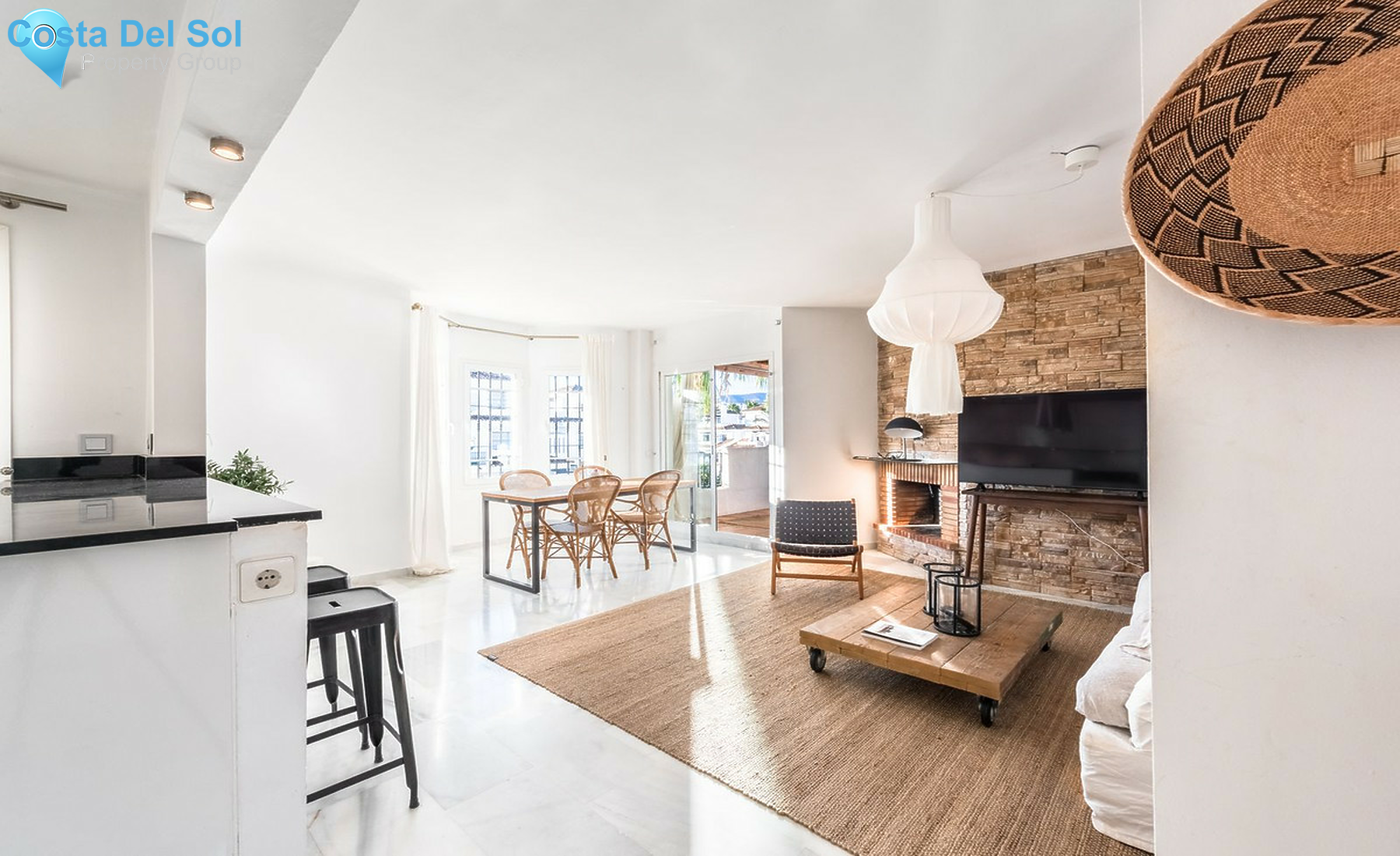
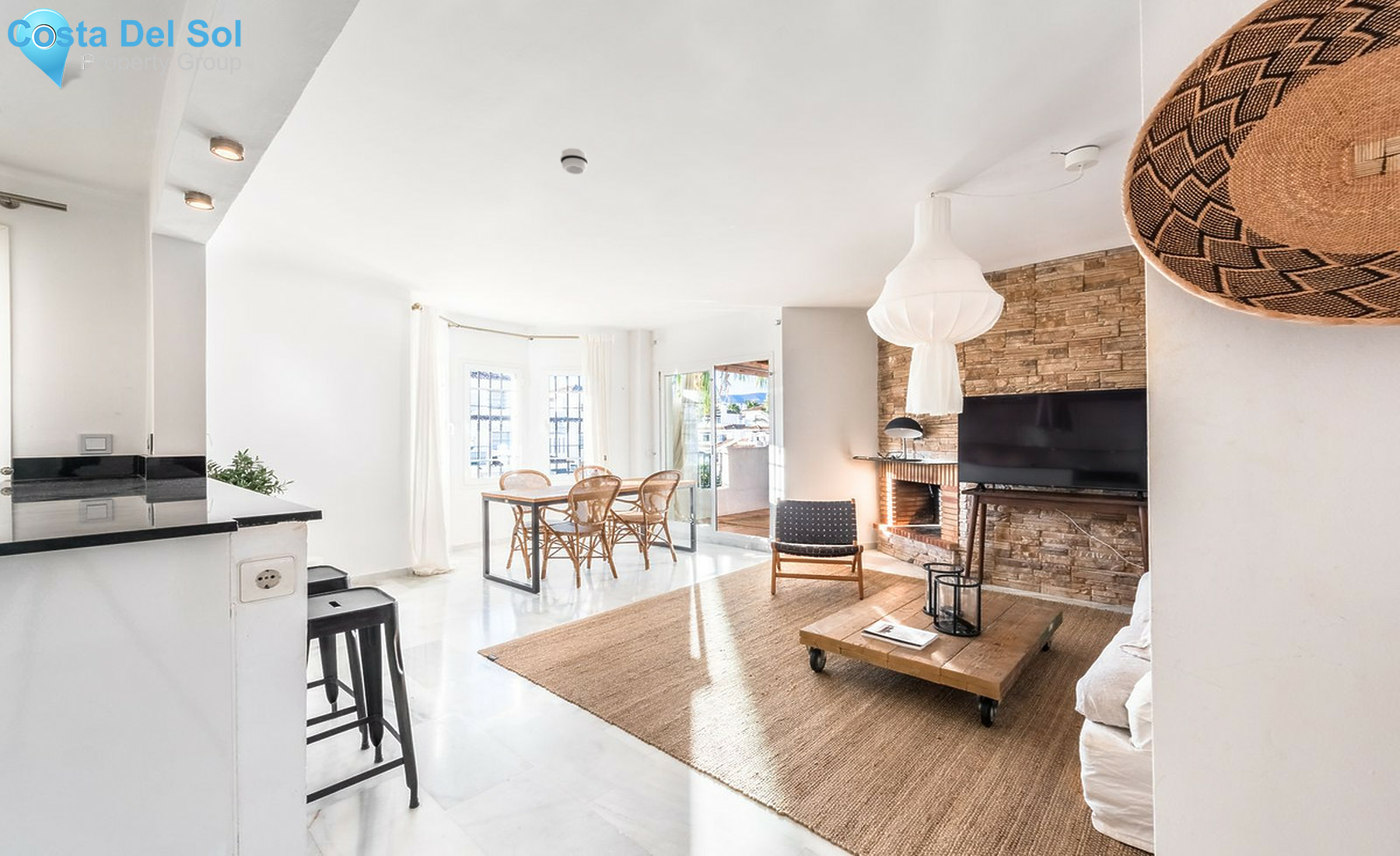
+ smoke detector (574, 162)
